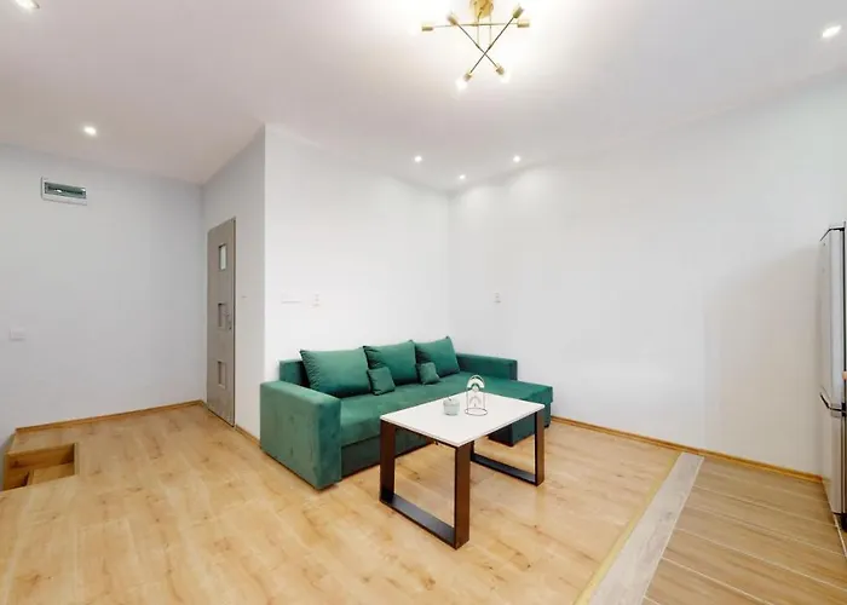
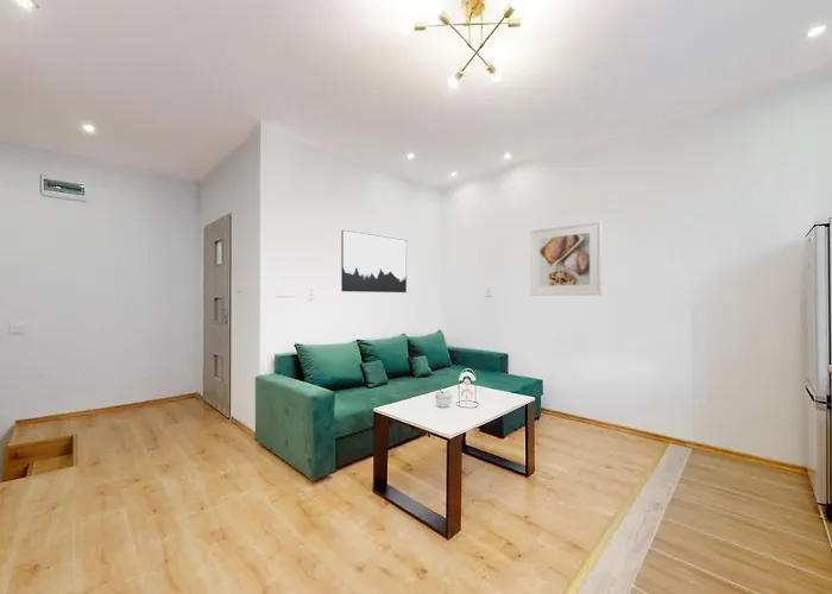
+ wall art (376, 264)
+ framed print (563, 260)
